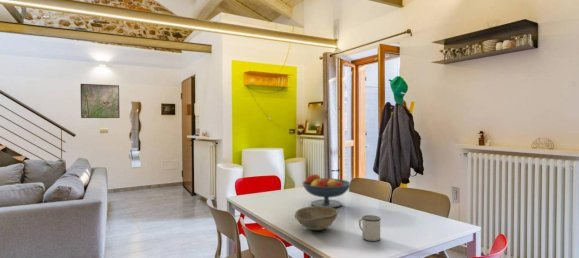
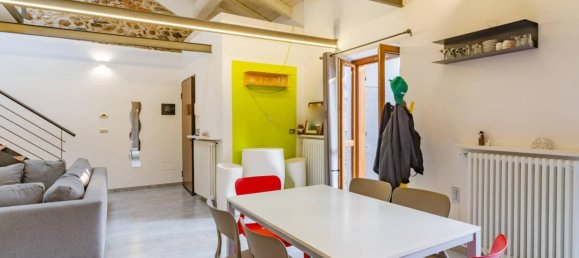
- mug (368, 227)
- bowl (316, 219)
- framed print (100, 101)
- fruit bowl (326, 189)
